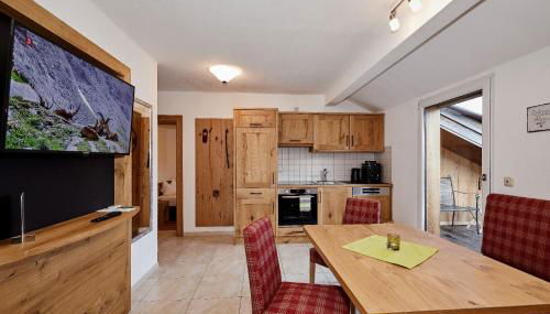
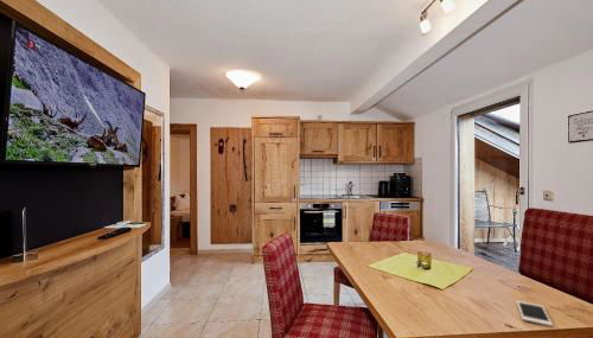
+ cell phone (533, 312)
